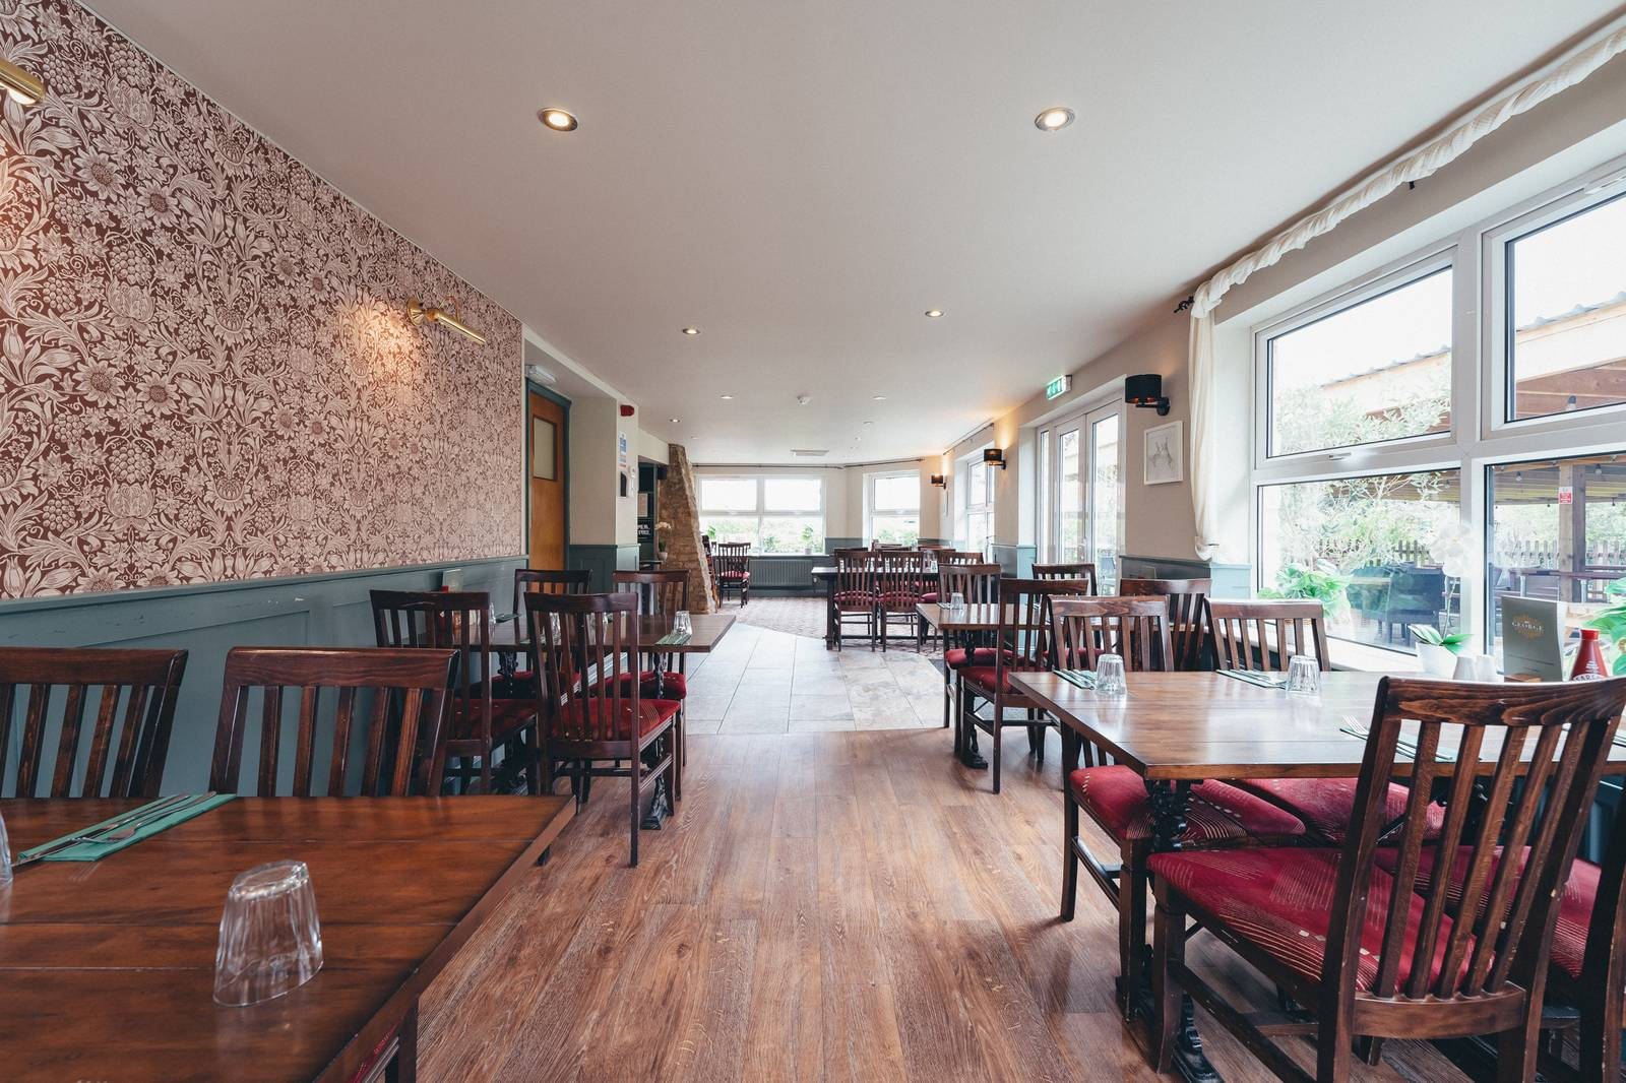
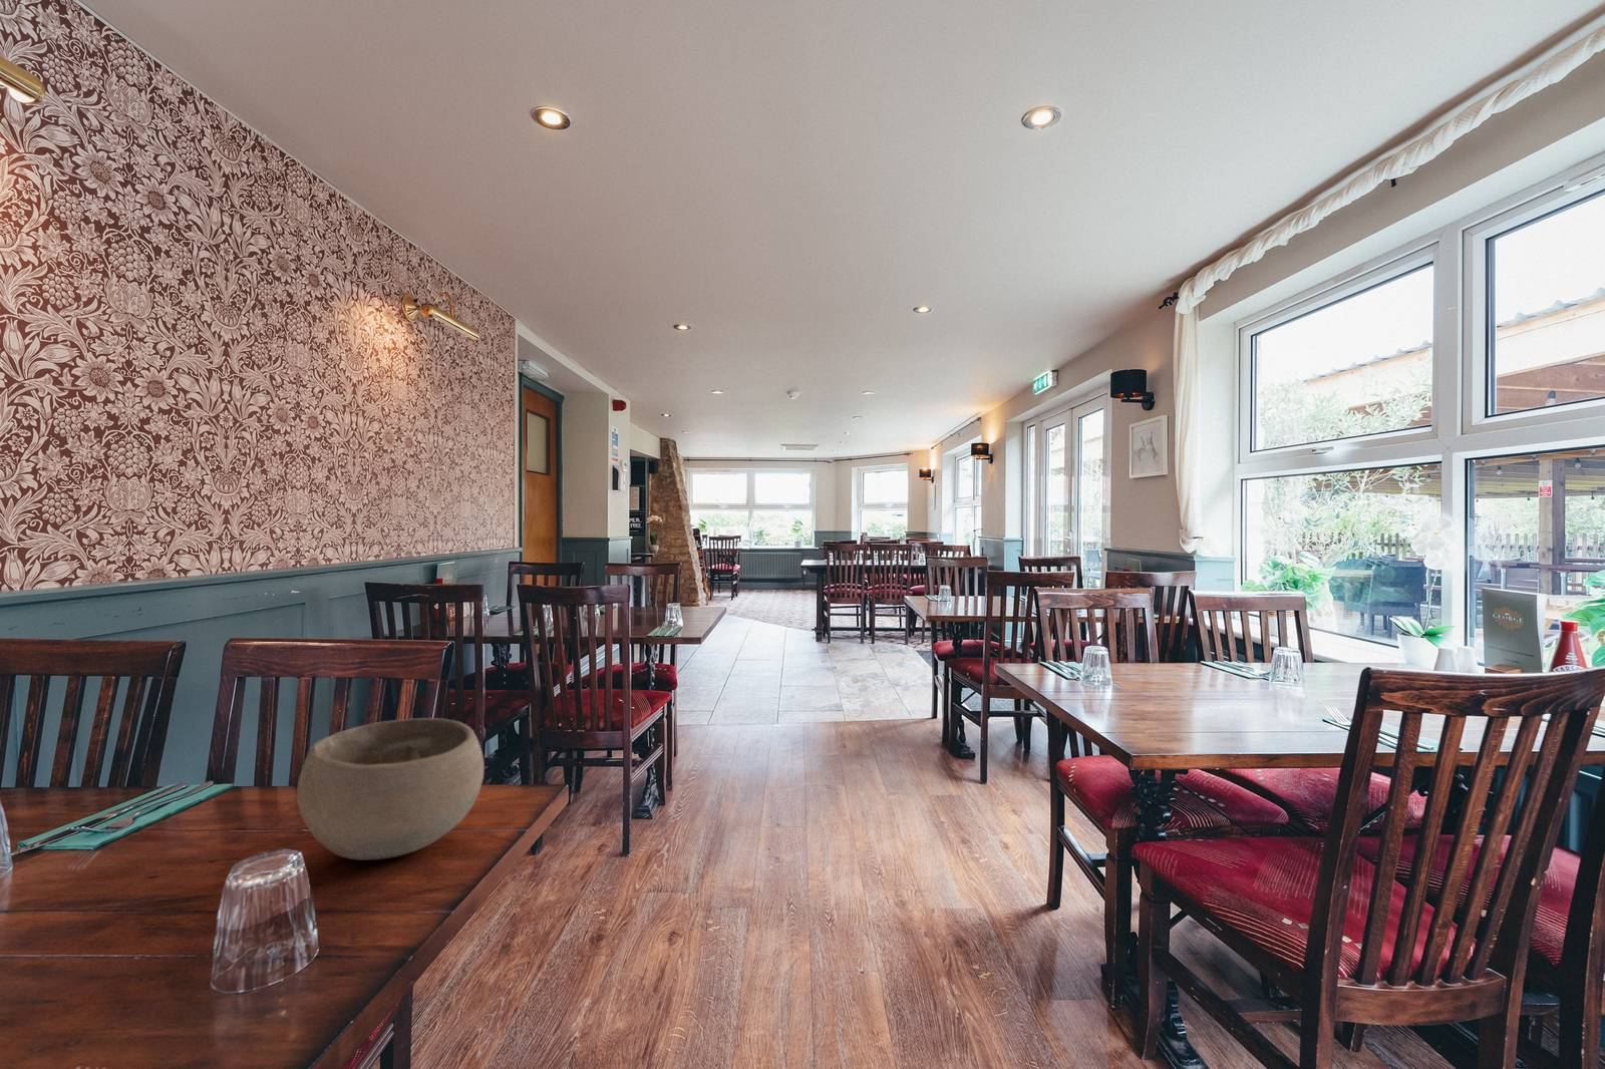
+ bowl (396, 789)
